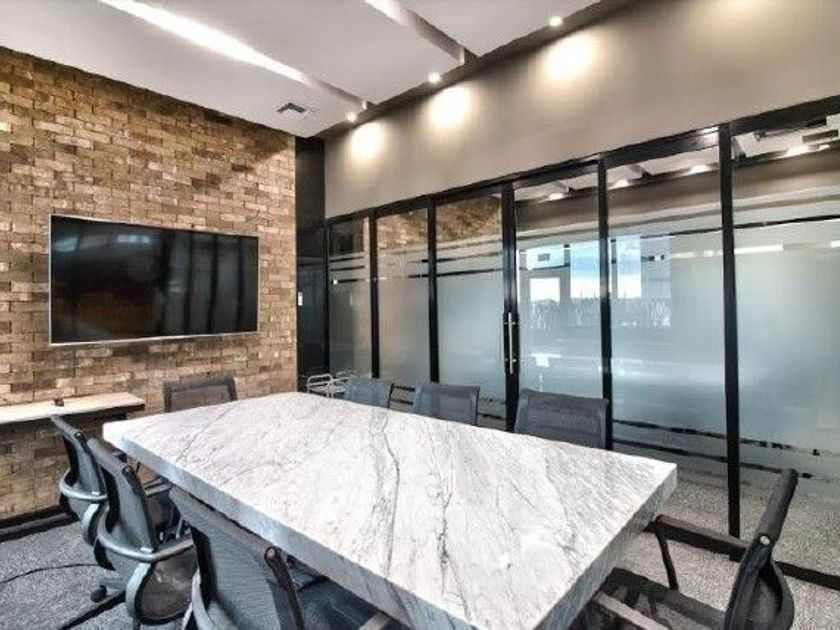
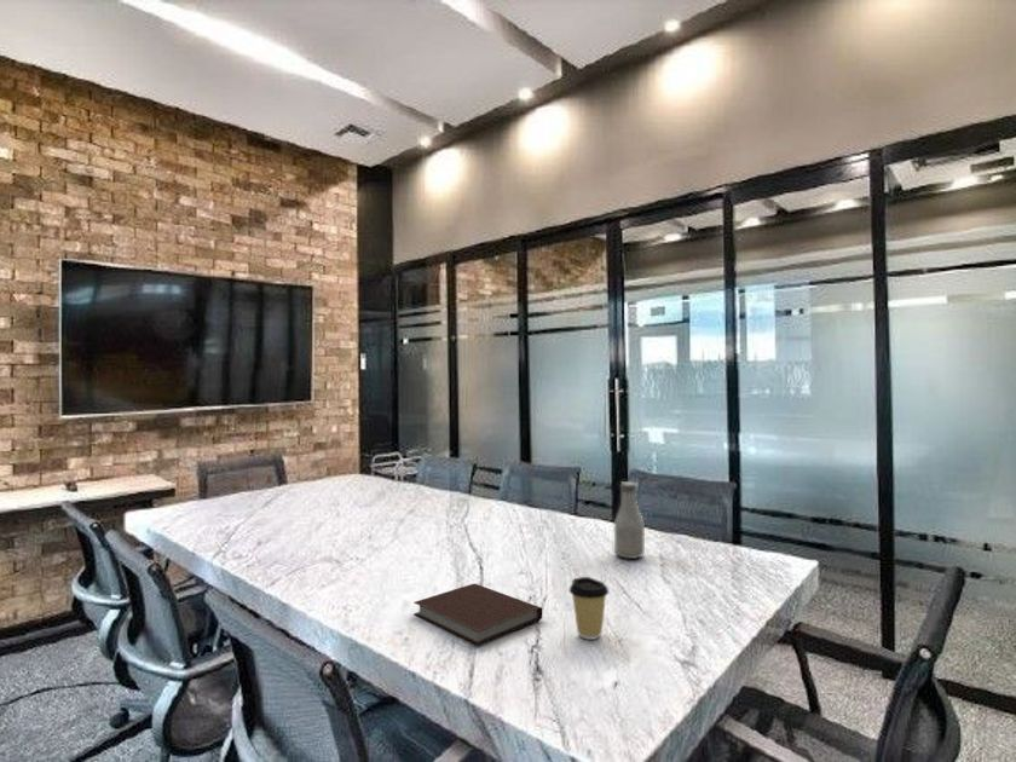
+ bottle (628, 519)
+ coffee cup (589, 608)
+ notebook (477, 610)
